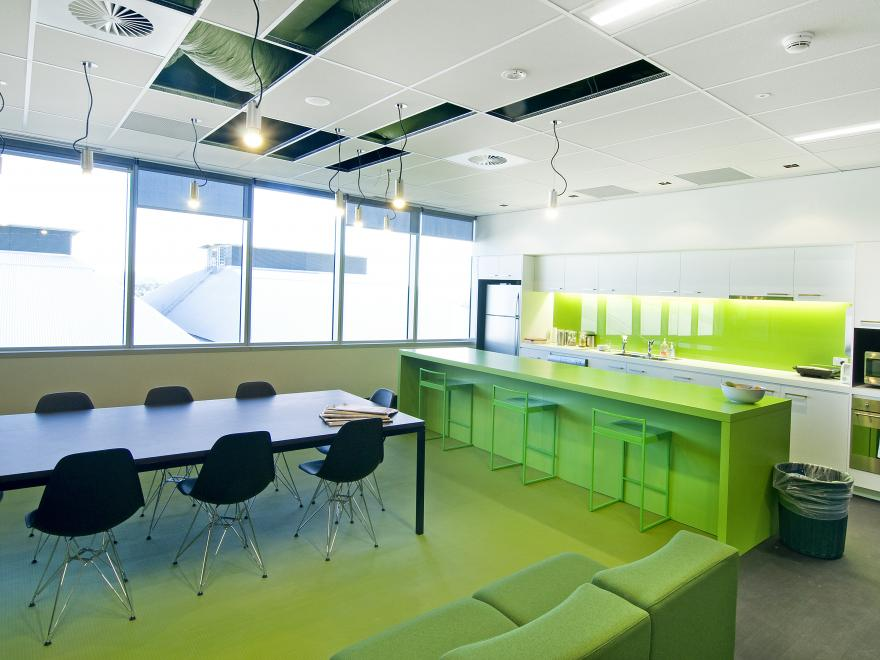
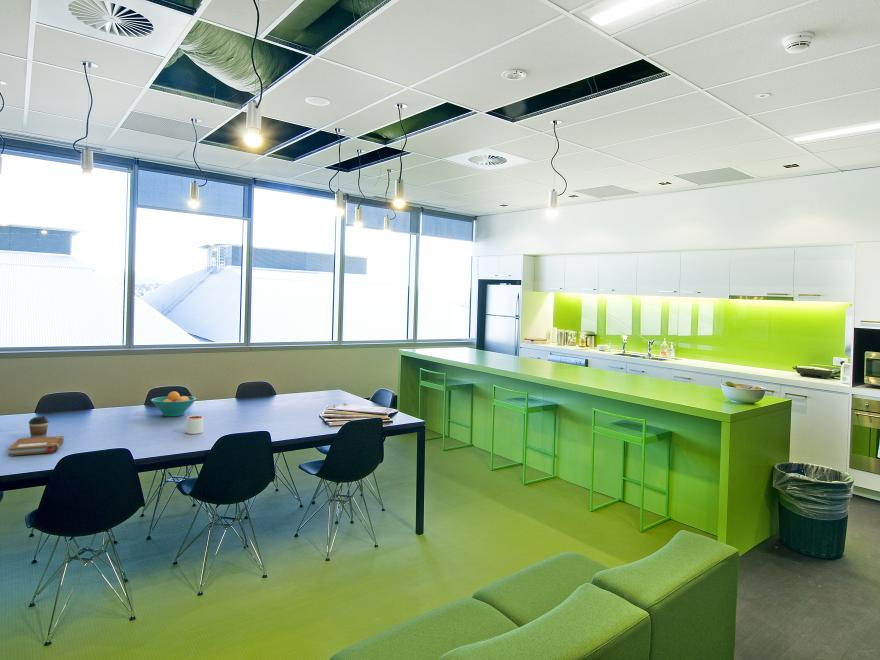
+ notebook (37, 445)
+ fruit bowl (173, 403)
+ coffee cup (38, 426)
+ mug (194, 424)
